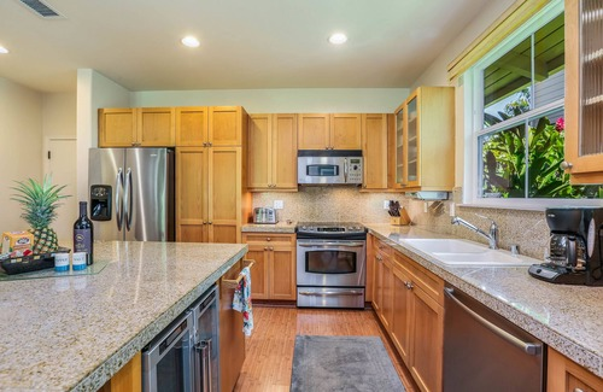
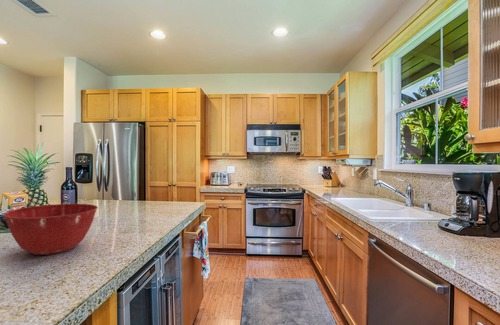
+ mixing bowl (54, 228)
